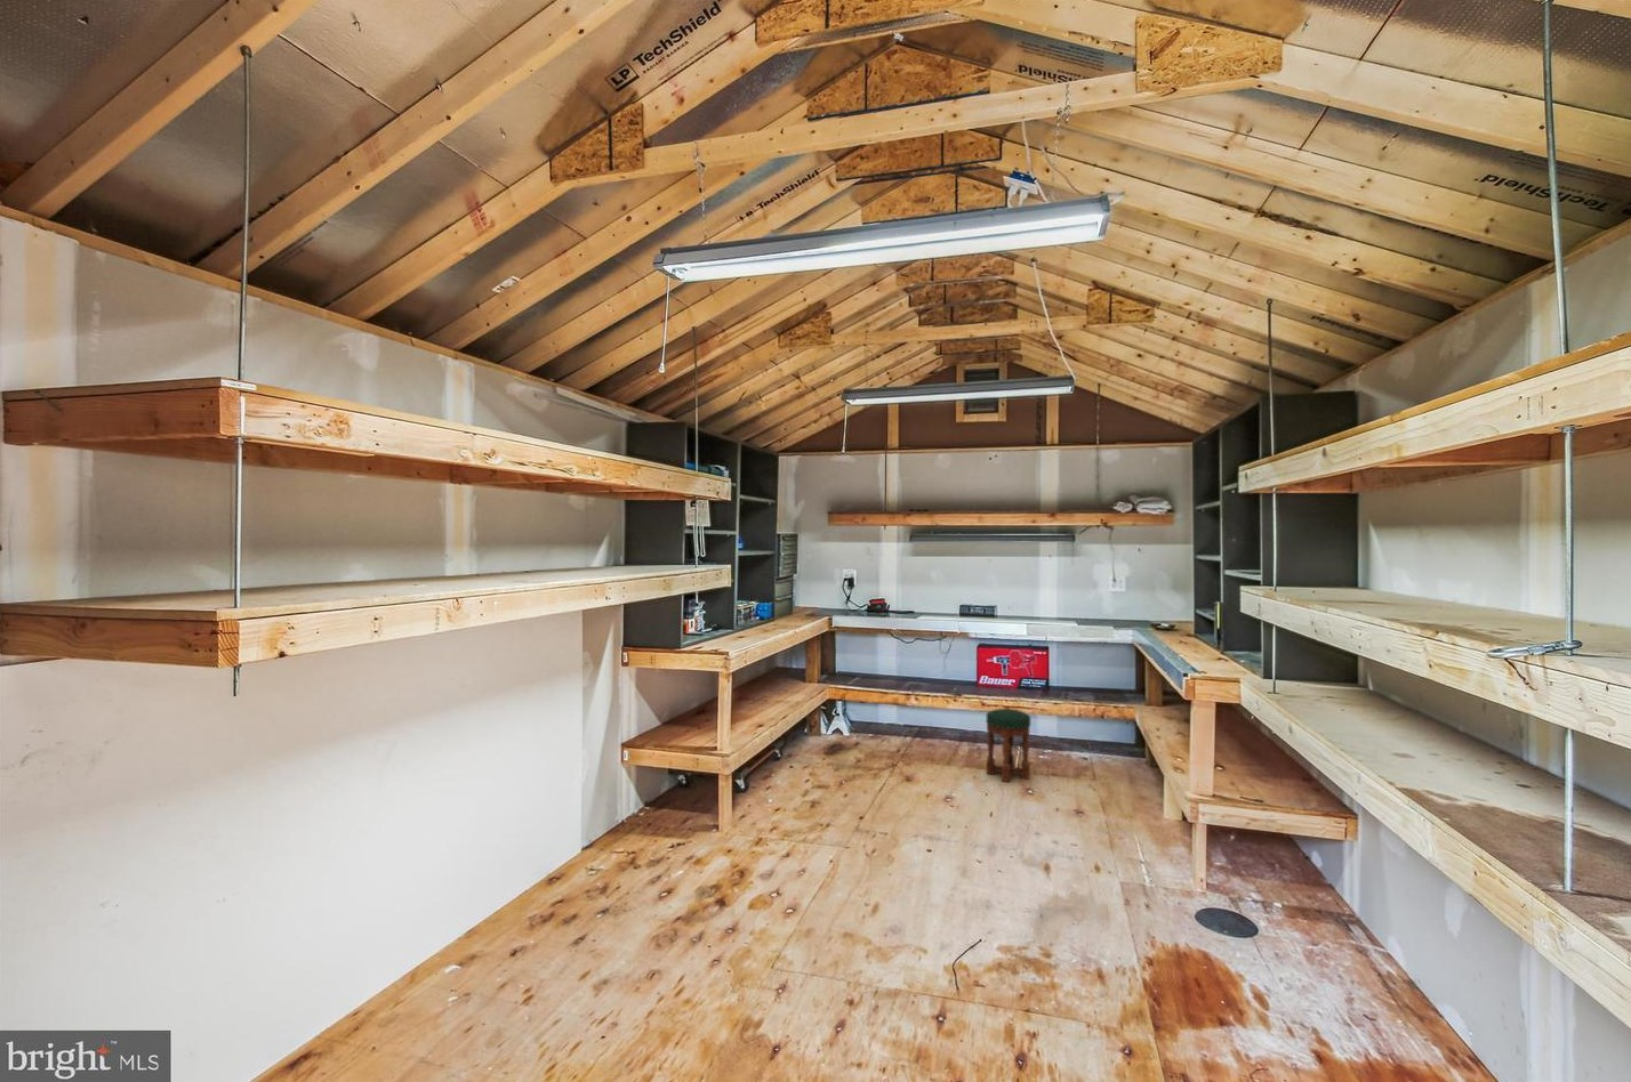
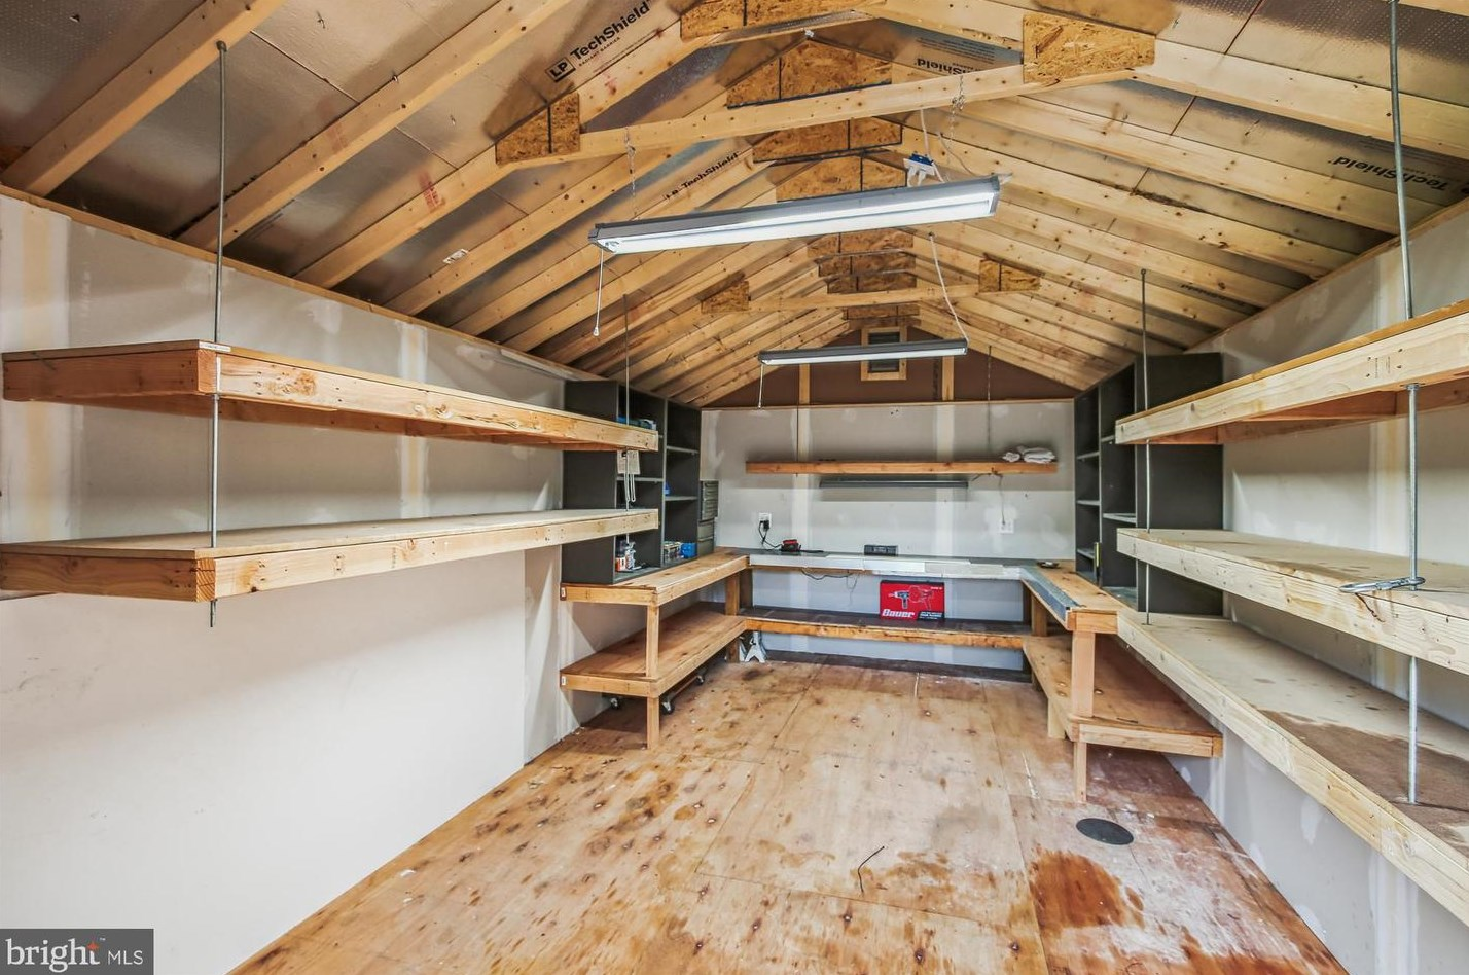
- stool (1008, 741)
